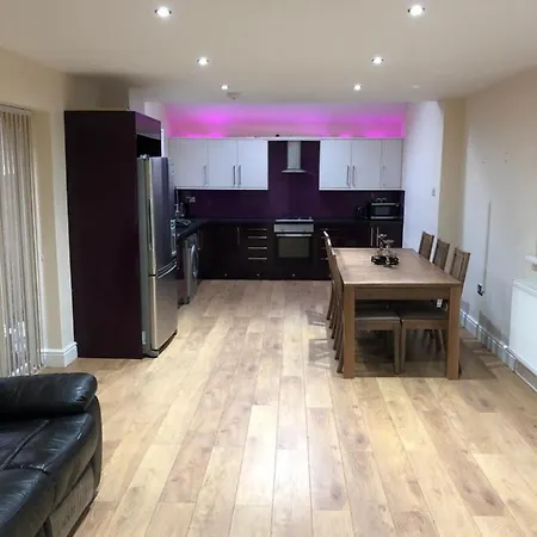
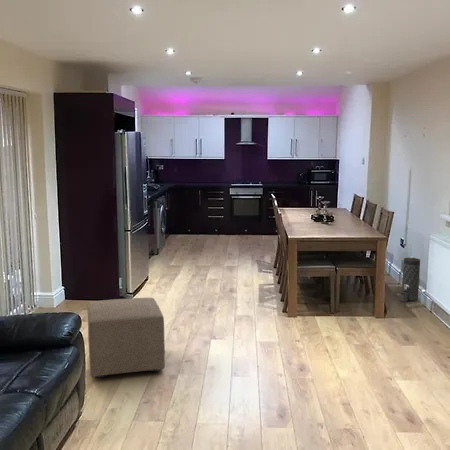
+ ottoman (124, 334)
+ canister (409, 278)
